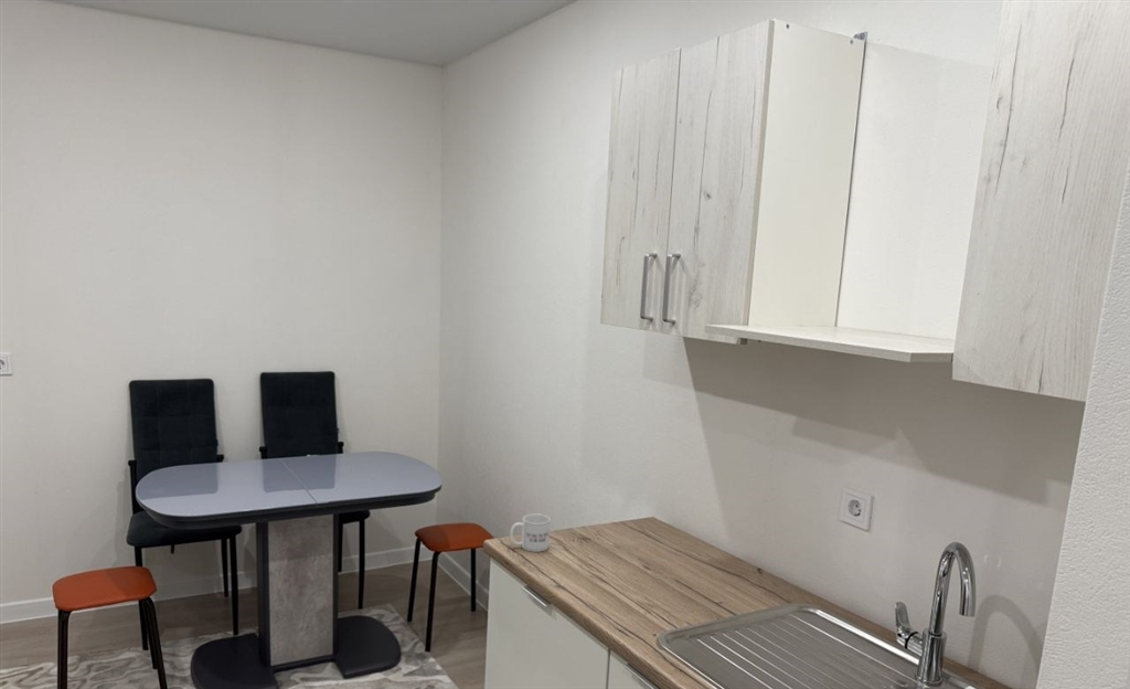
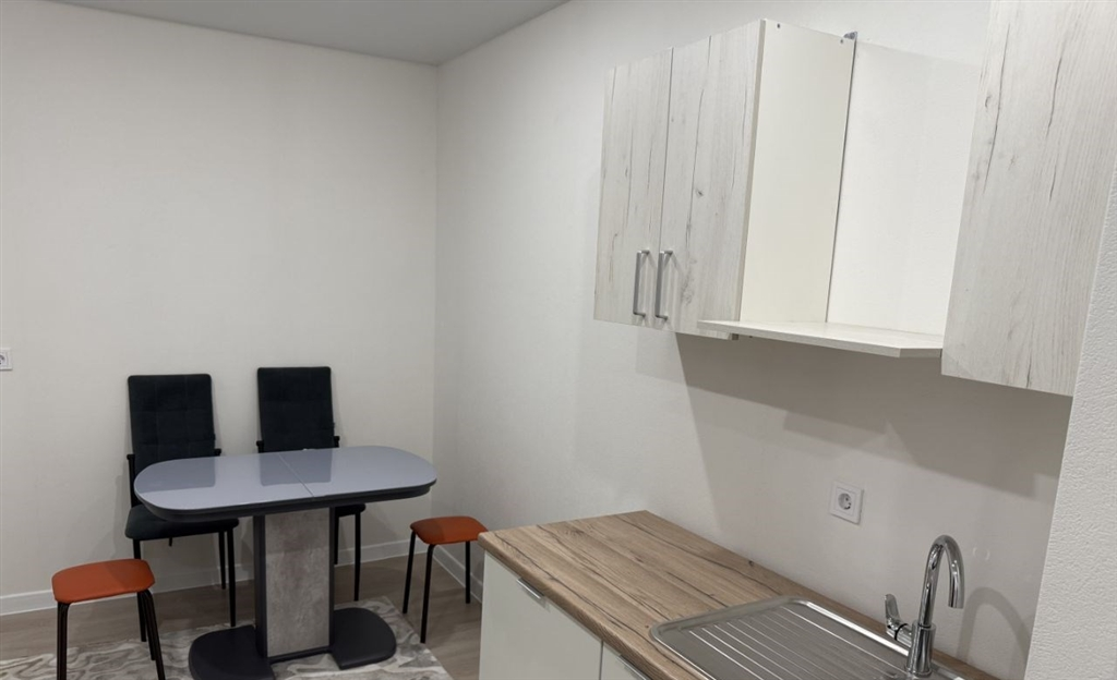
- mug (530, 532)
